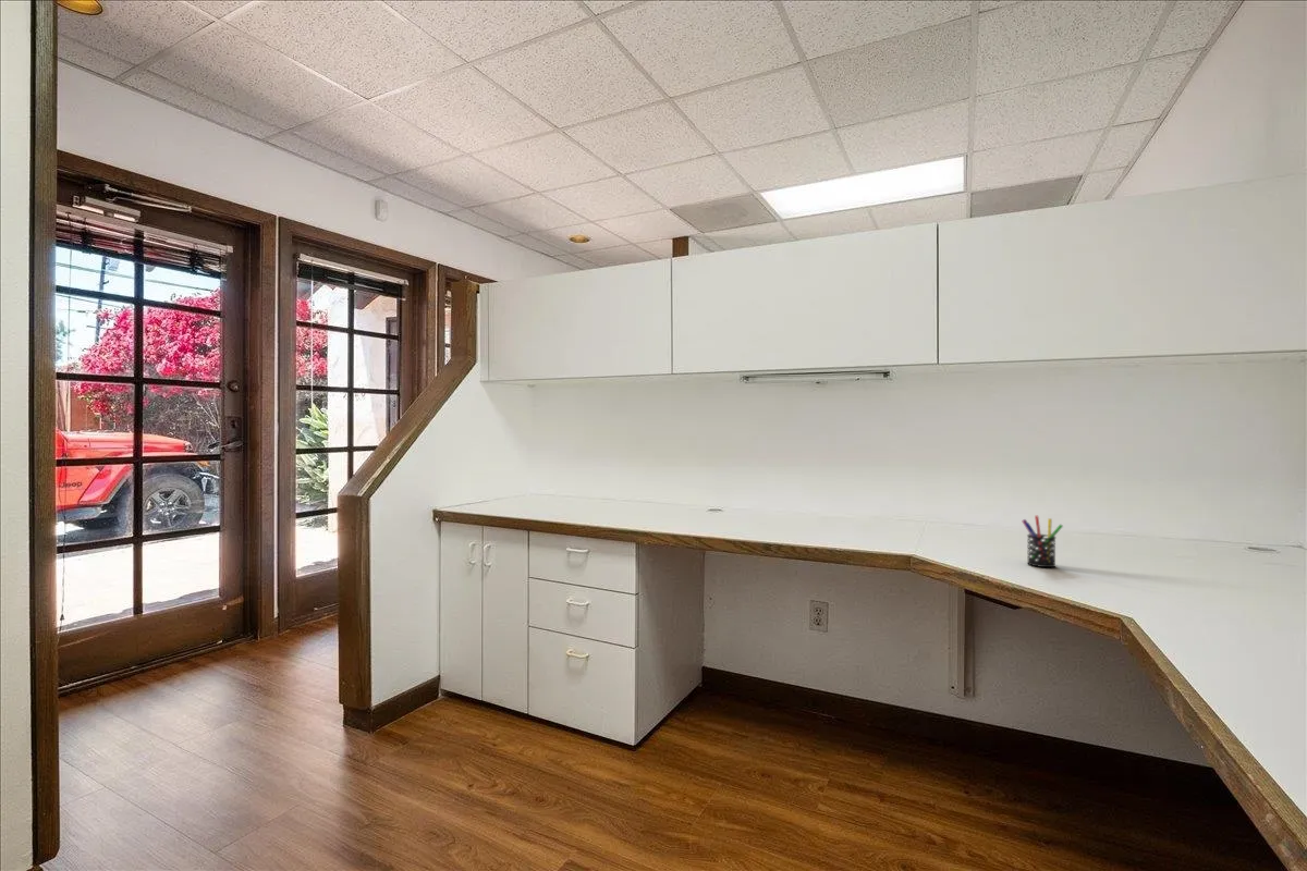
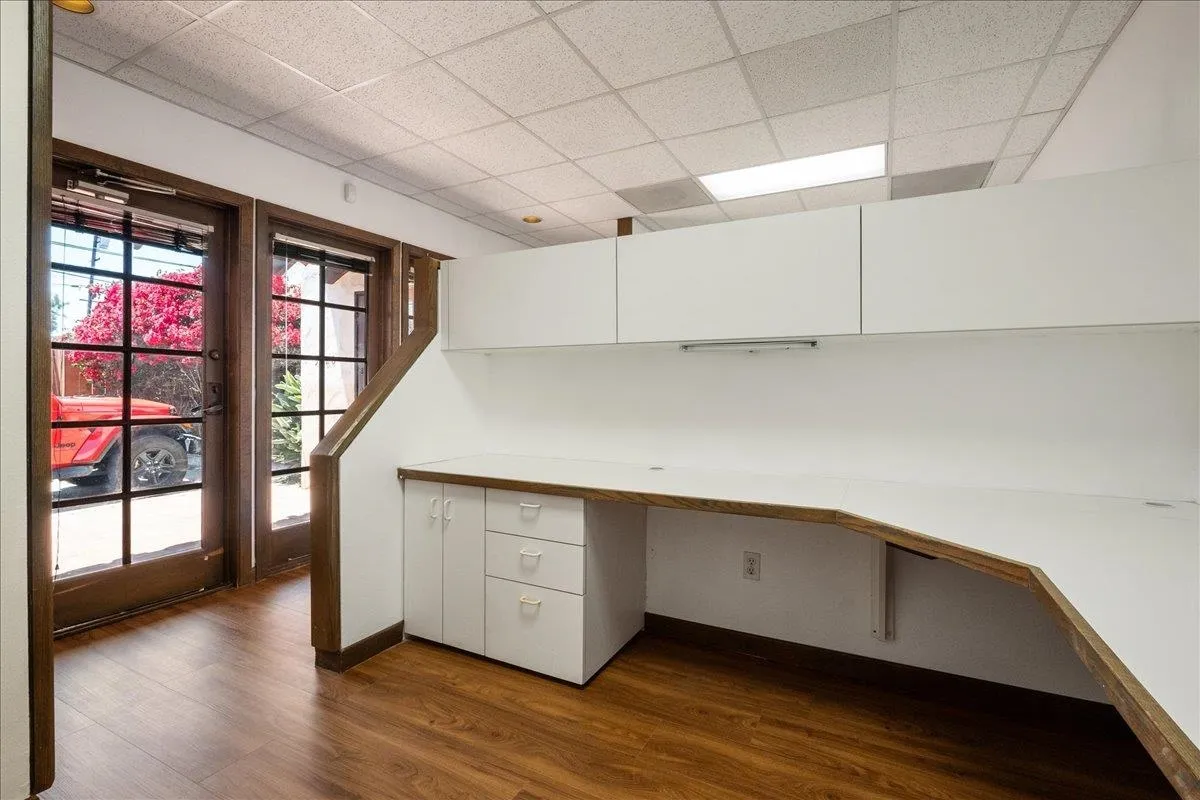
- pen holder (1045, 540)
